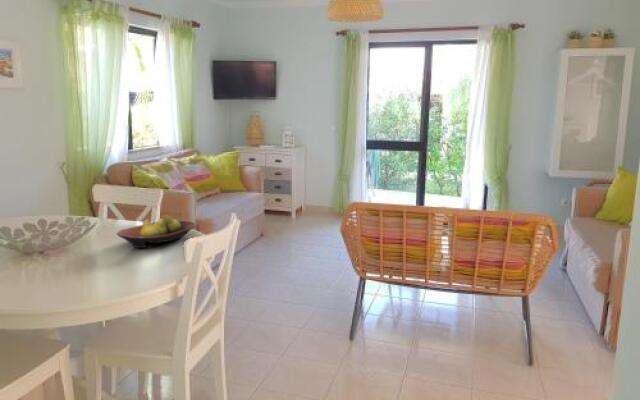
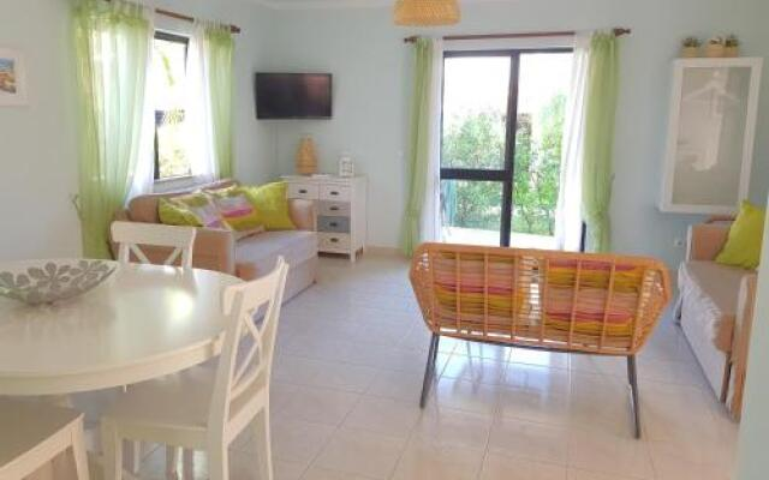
- fruit bowl (158, 229)
